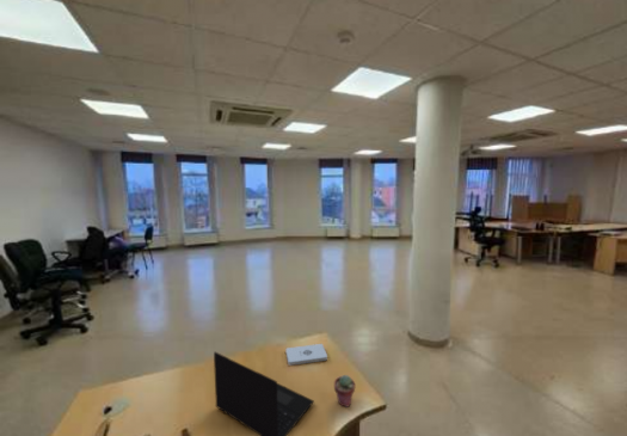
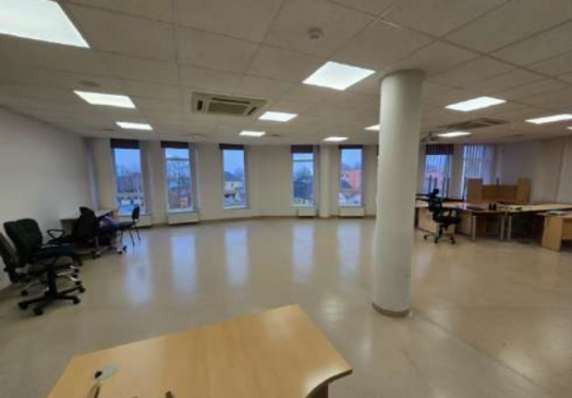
- notepad (306, 354)
- laptop (264, 377)
- potted succulent (344, 388)
